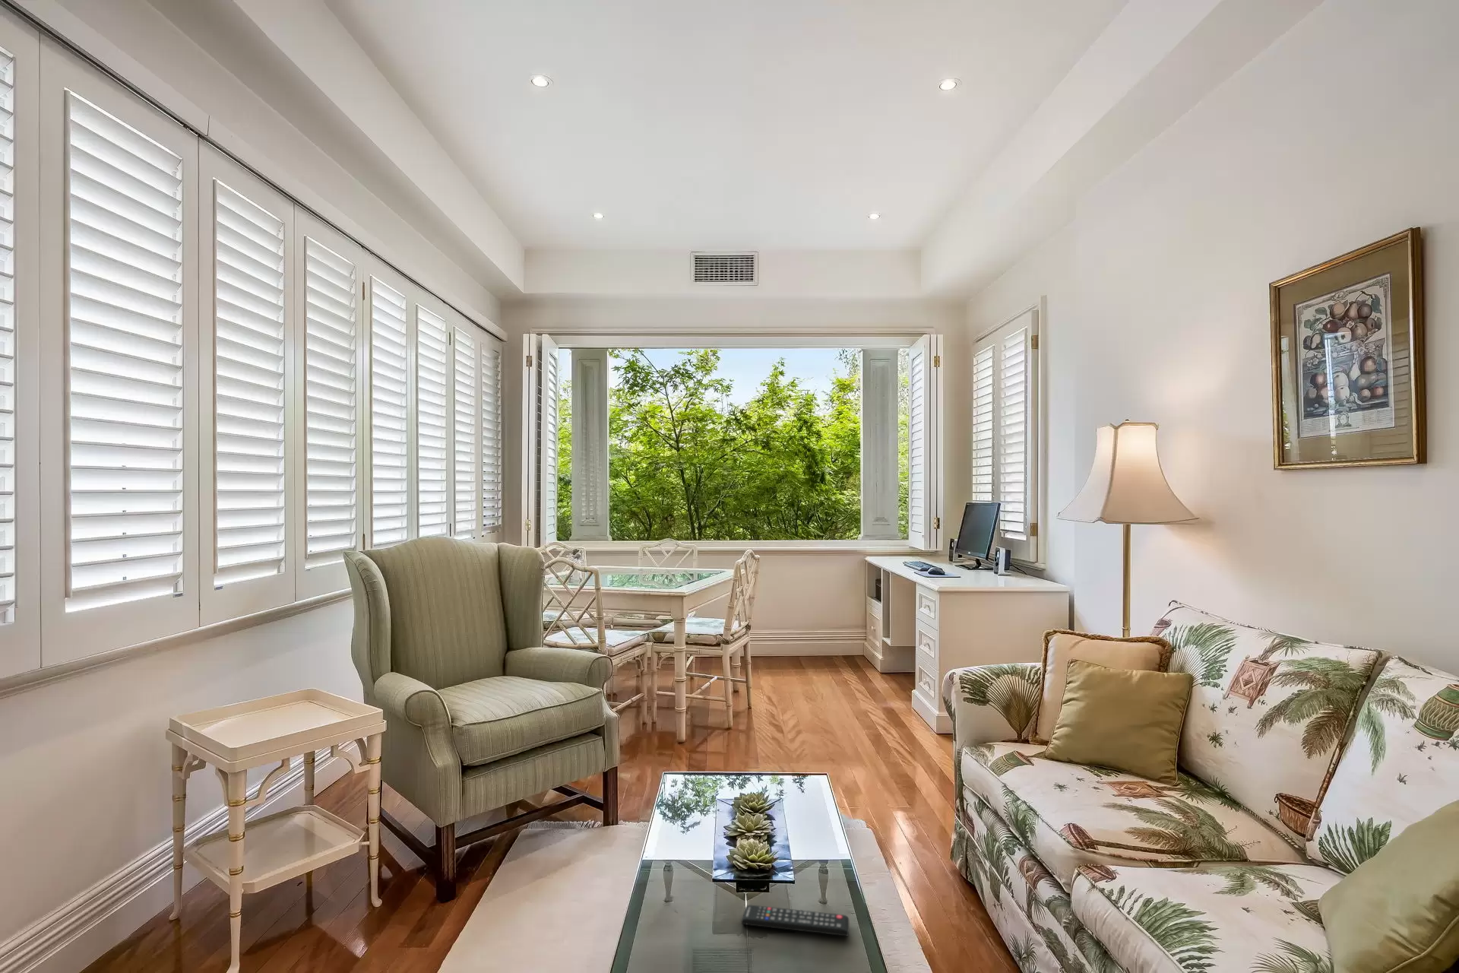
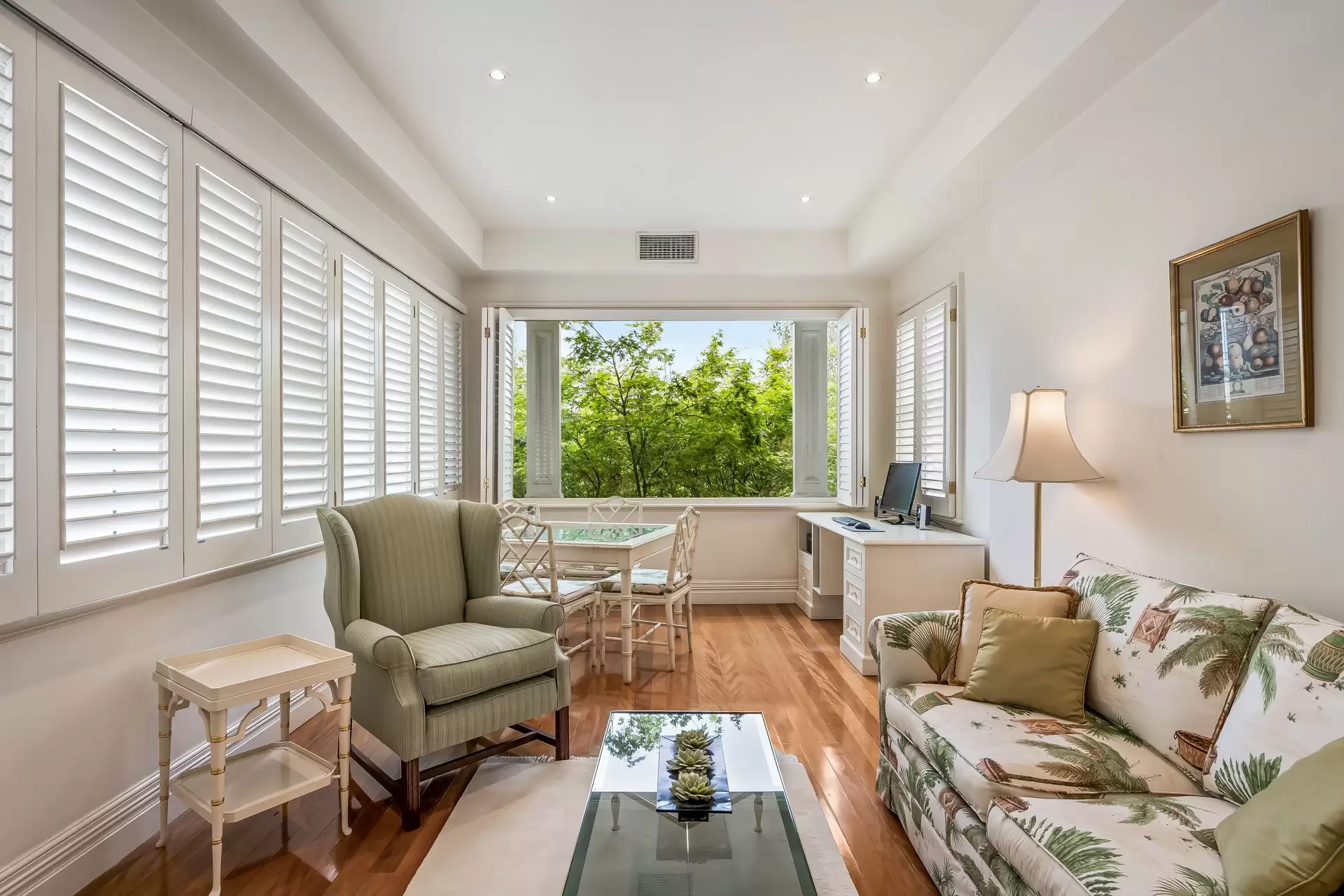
- remote control (795, 921)
